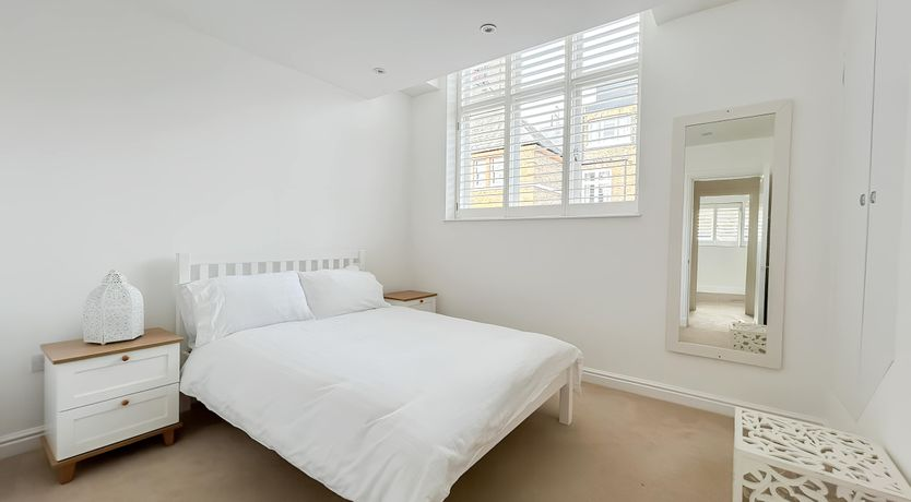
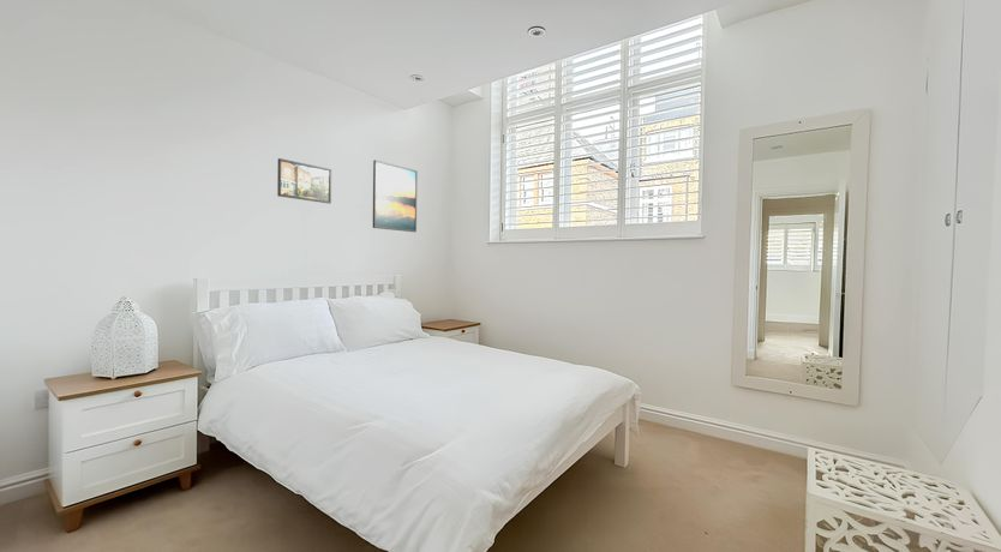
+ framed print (395, 198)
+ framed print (305, 181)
